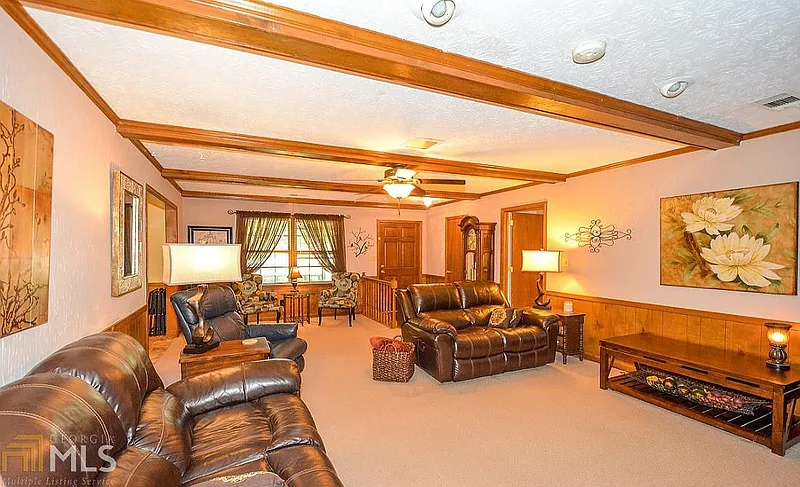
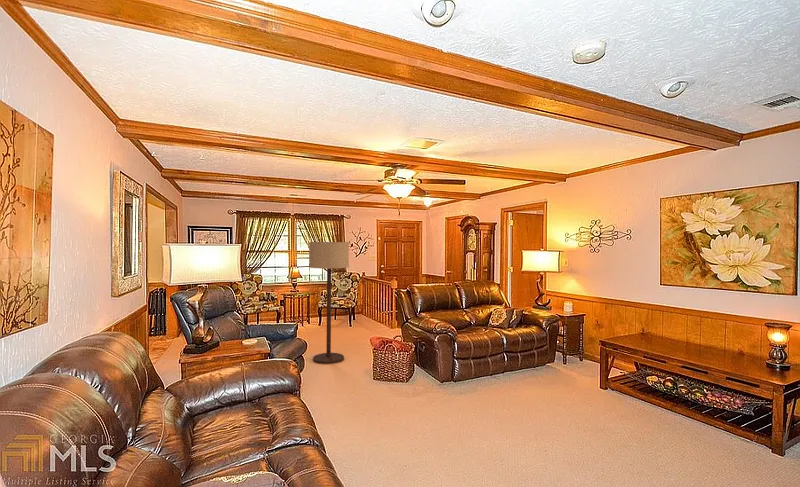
+ floor lamp (328, 300)
